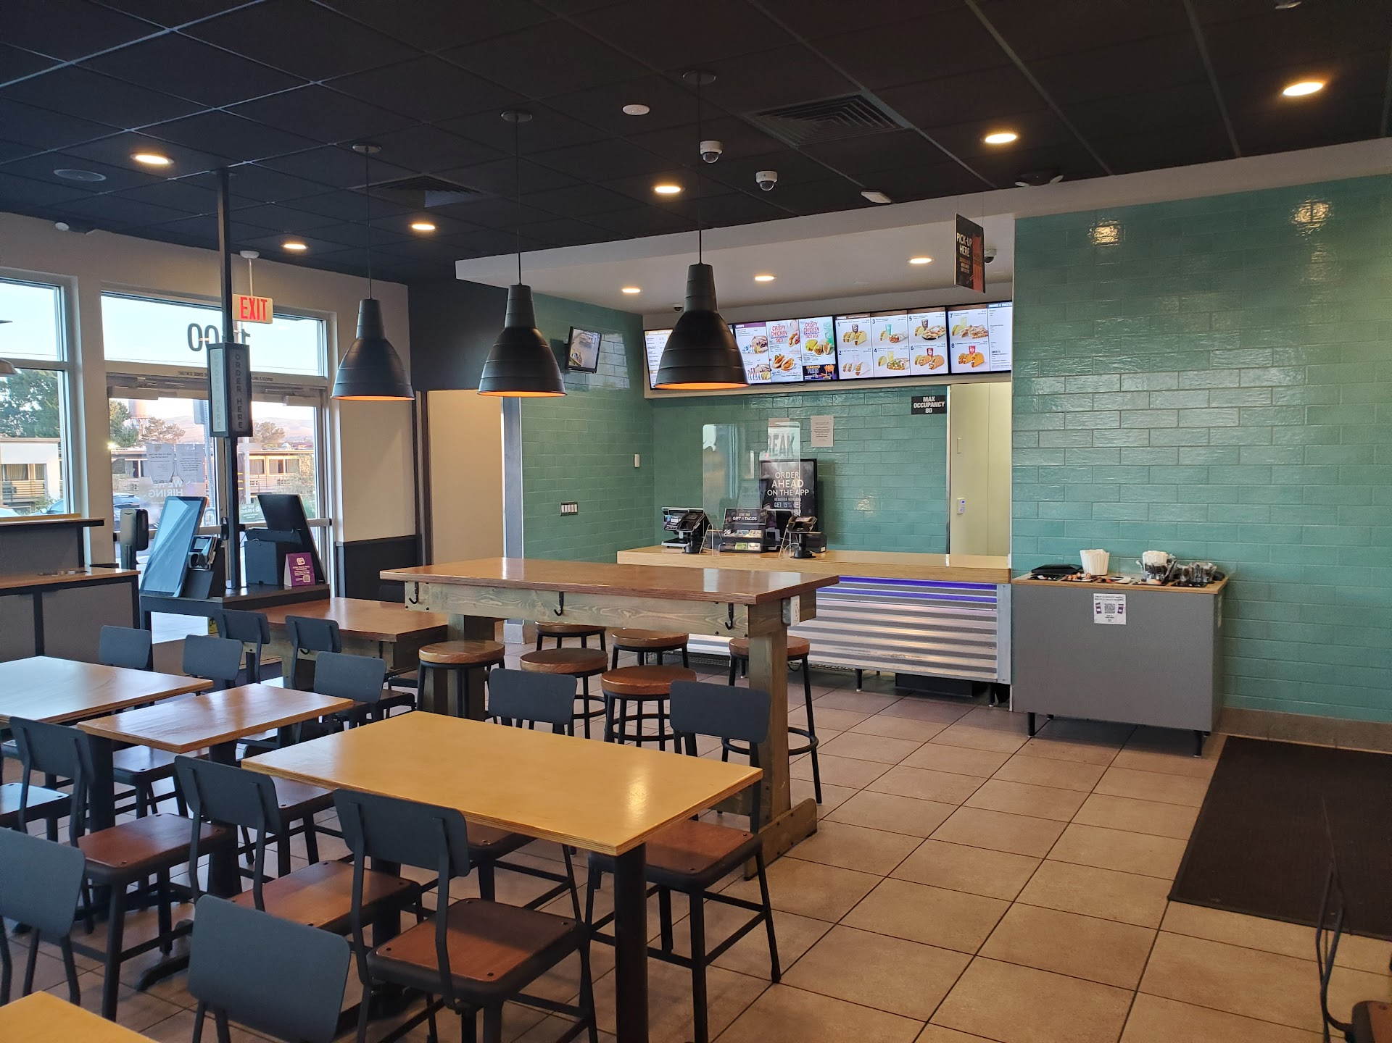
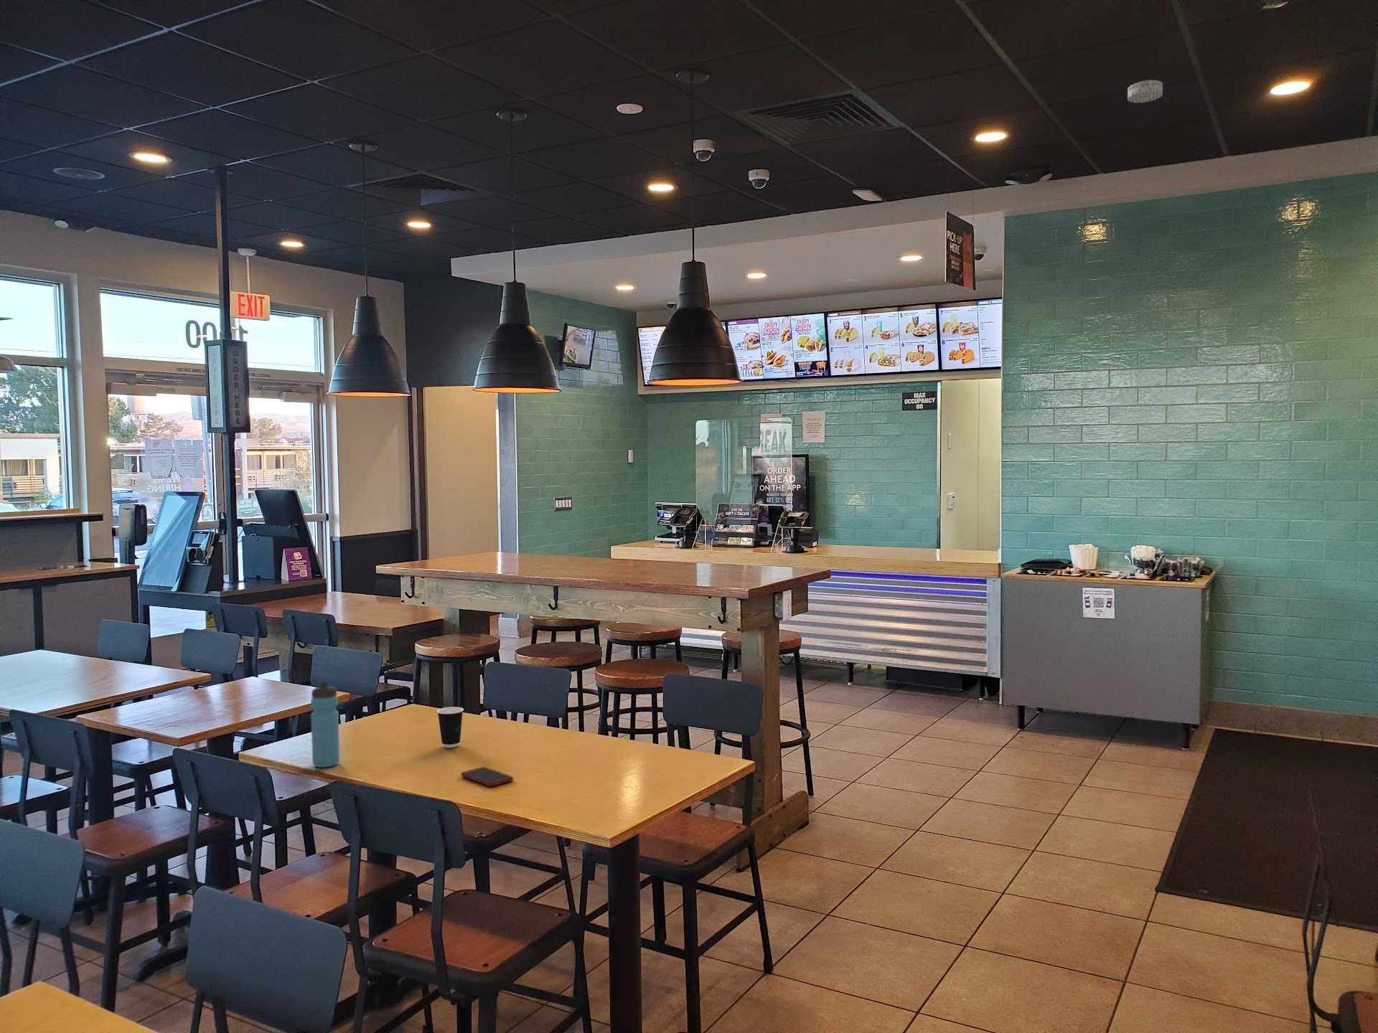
+ water bottle (324, 723)
+ smoke detector (1145, 90)
+ cell phone (486, 776)
+ dixie cup (450, 727)
